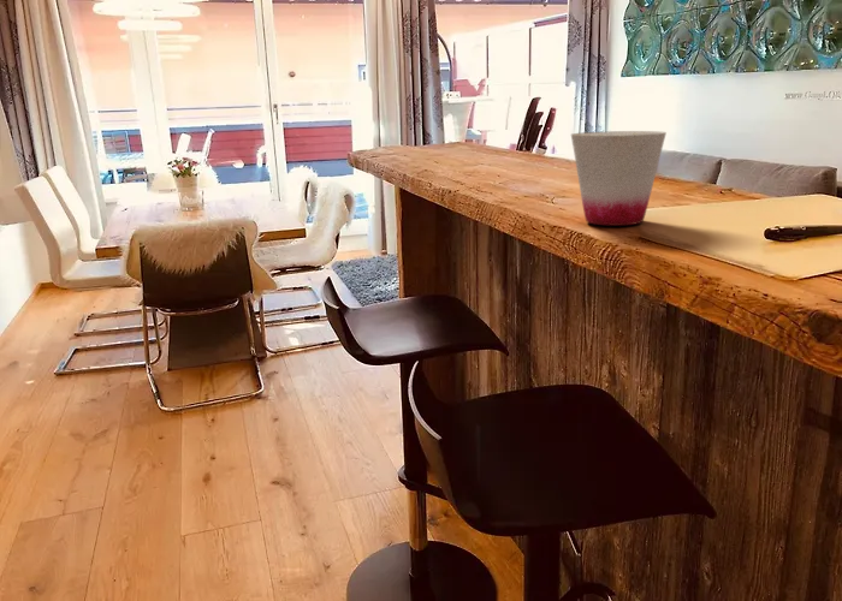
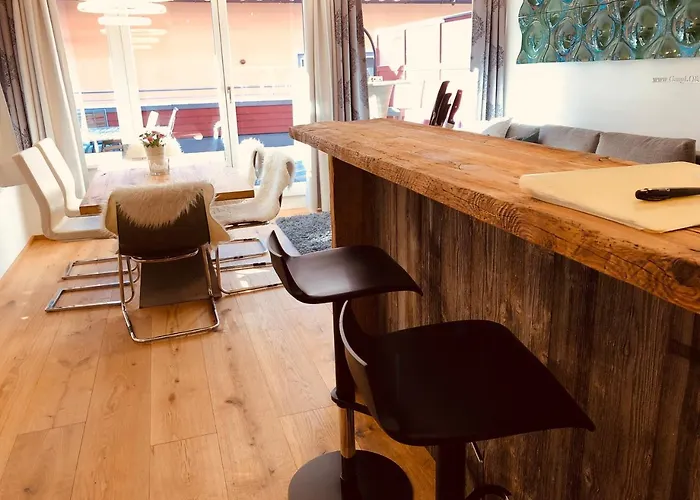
- cup (616, 178)
